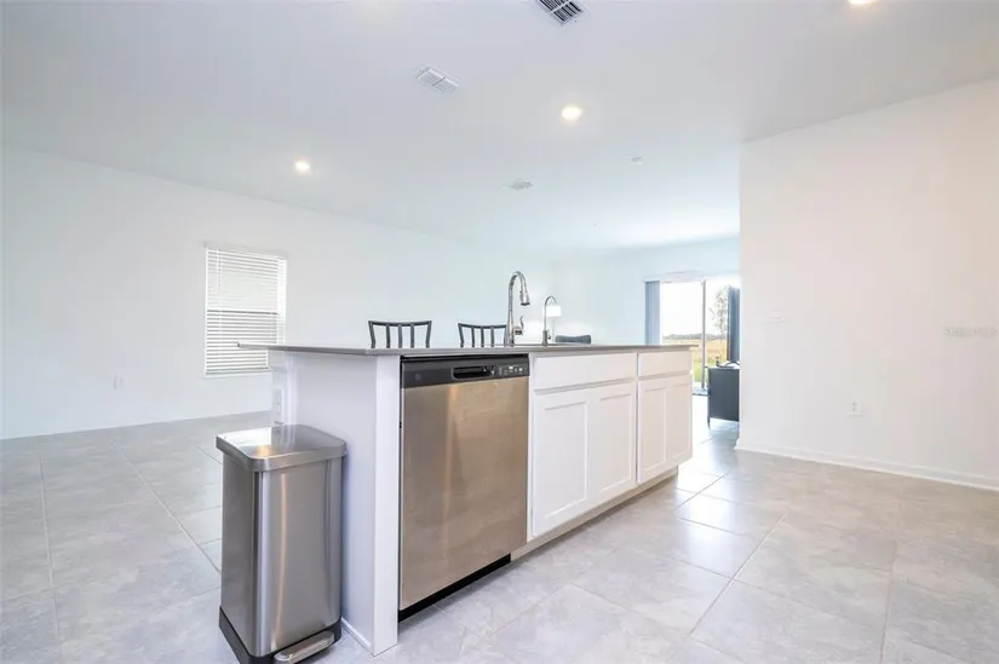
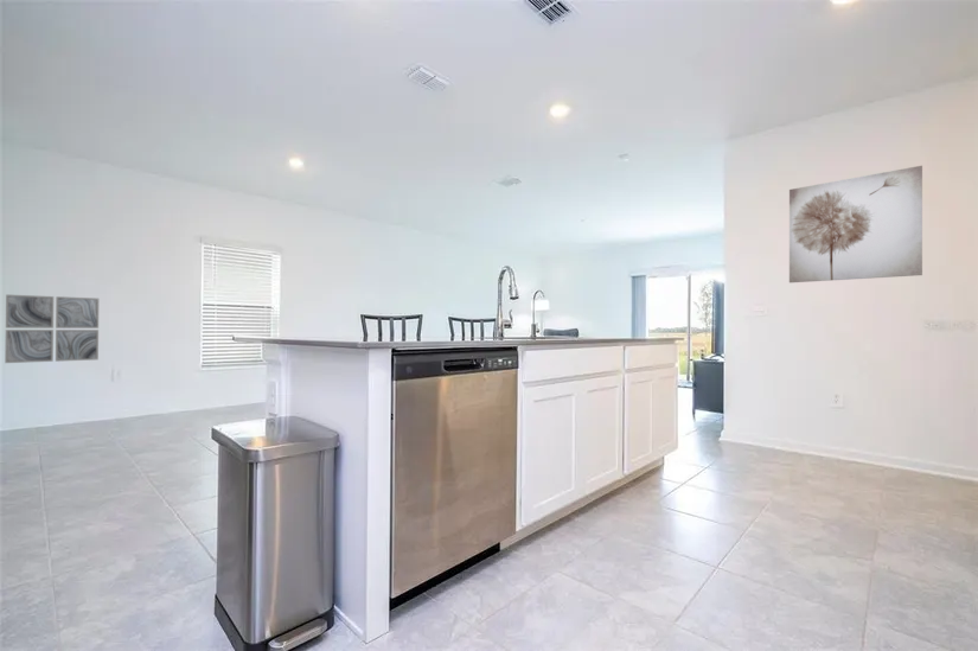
+ wall art (850, 229)
+ wall art (56, 327)
